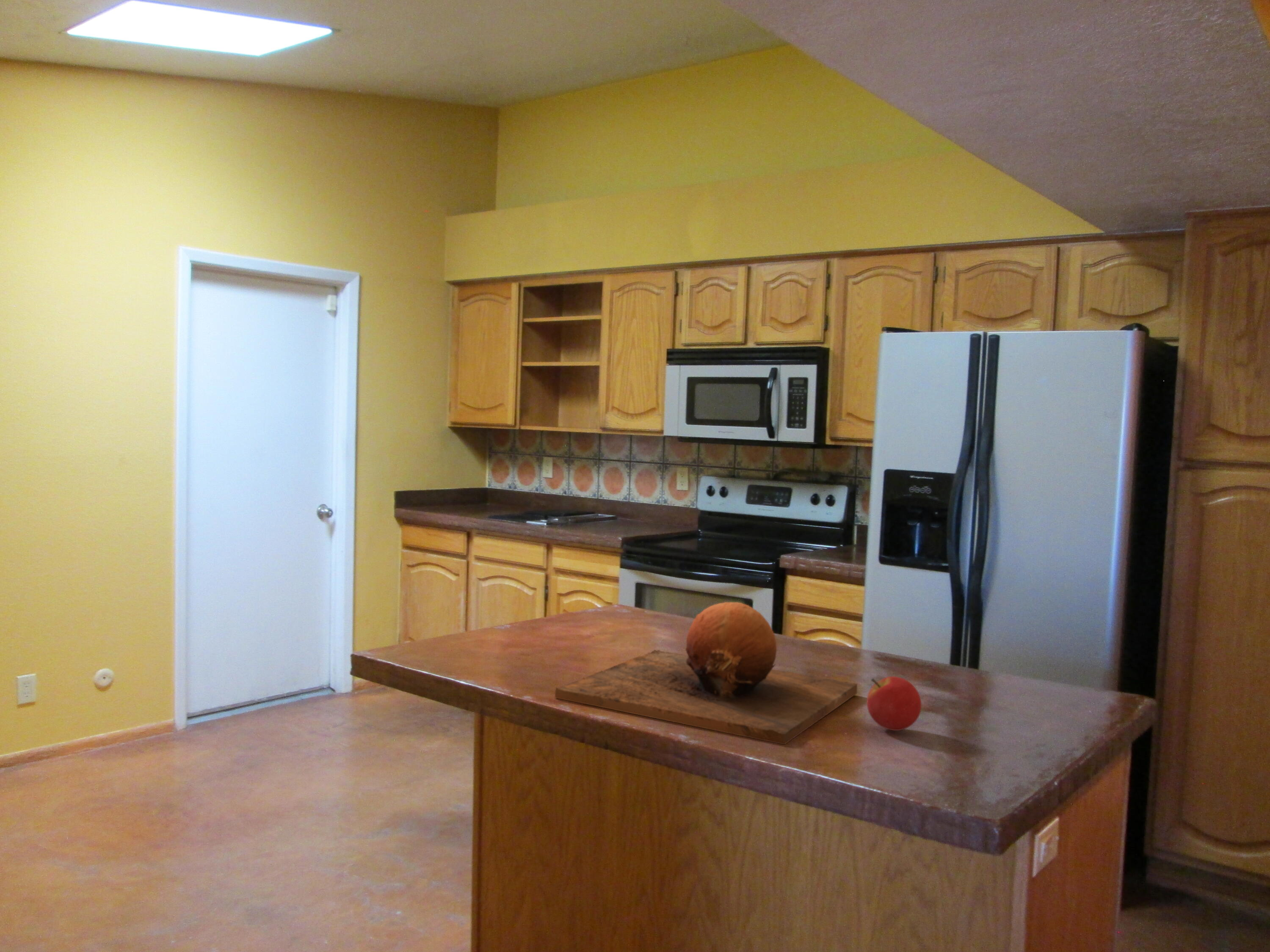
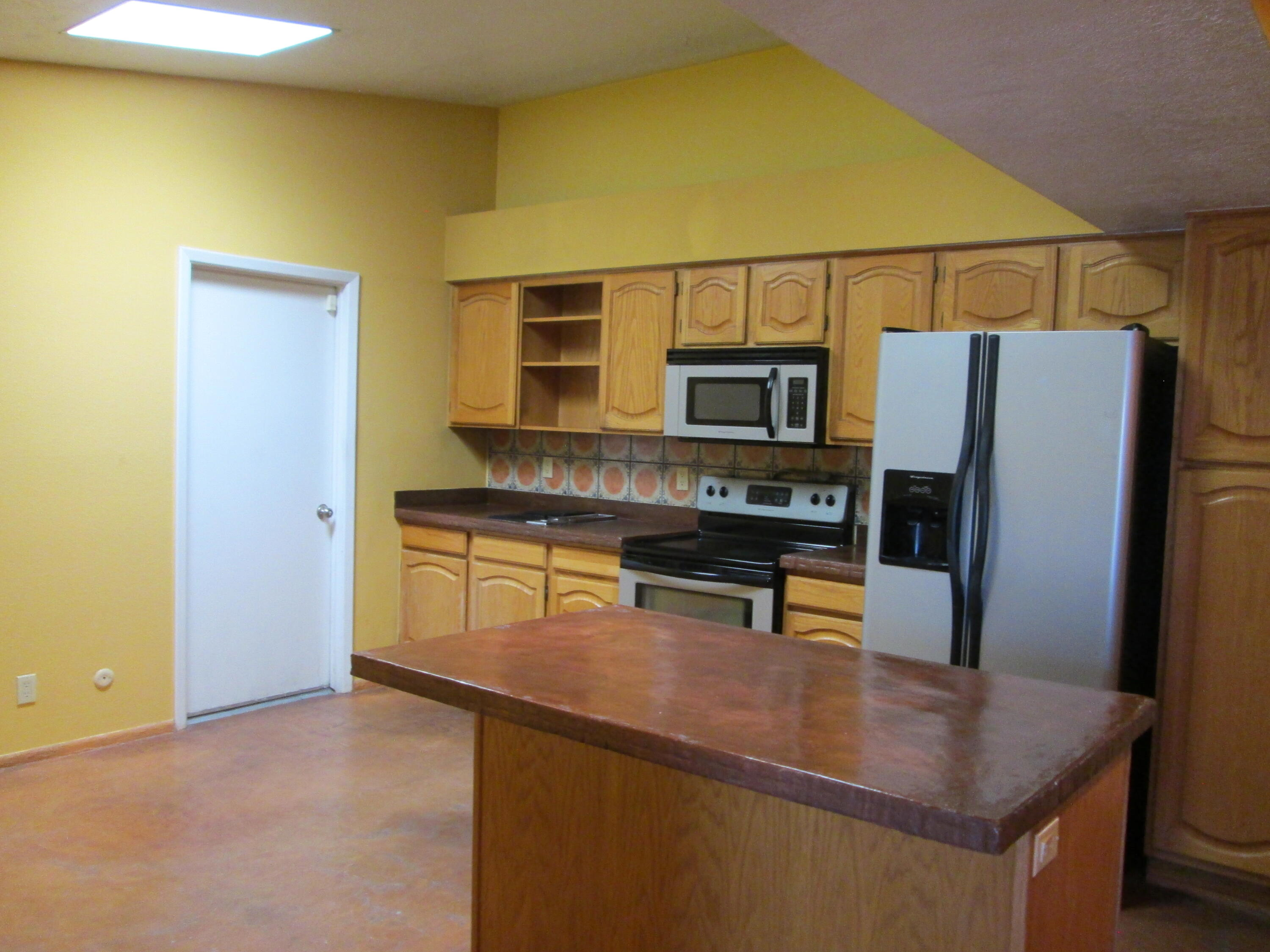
- chopping board (712, 649)
- fruit (893, 704)
